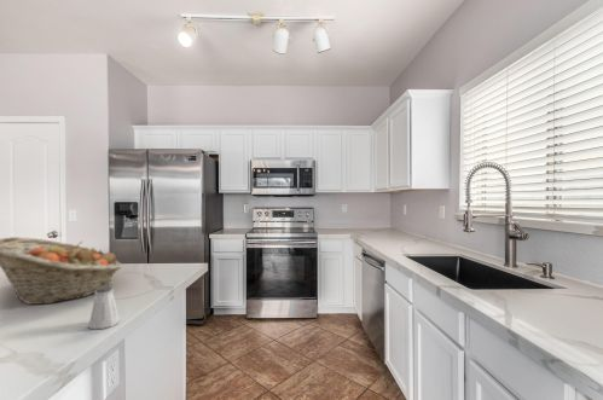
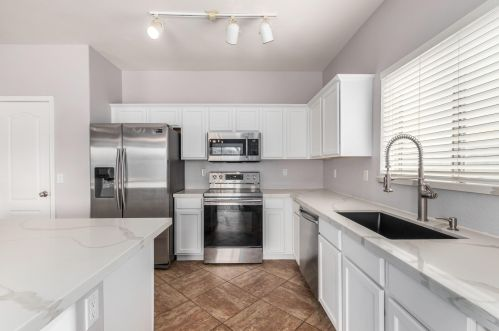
- fruit basket (60, 262)
- saltshaker (104, 306)
